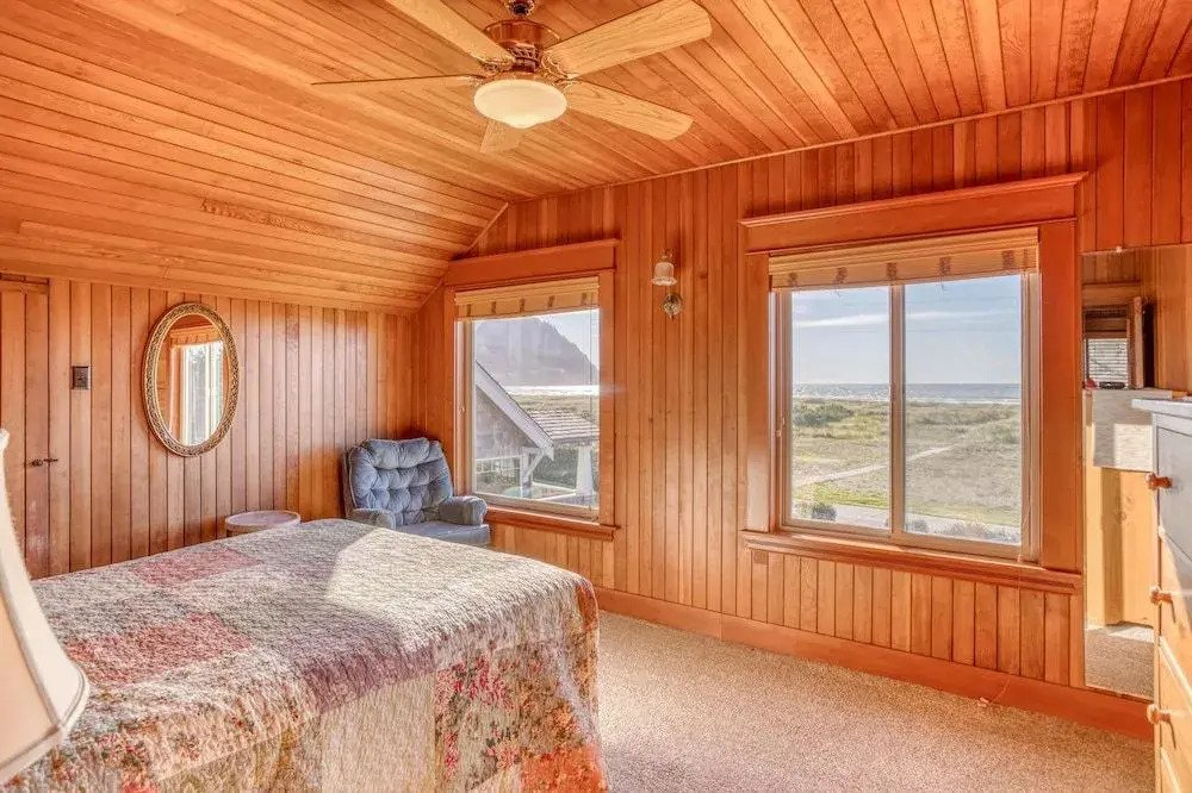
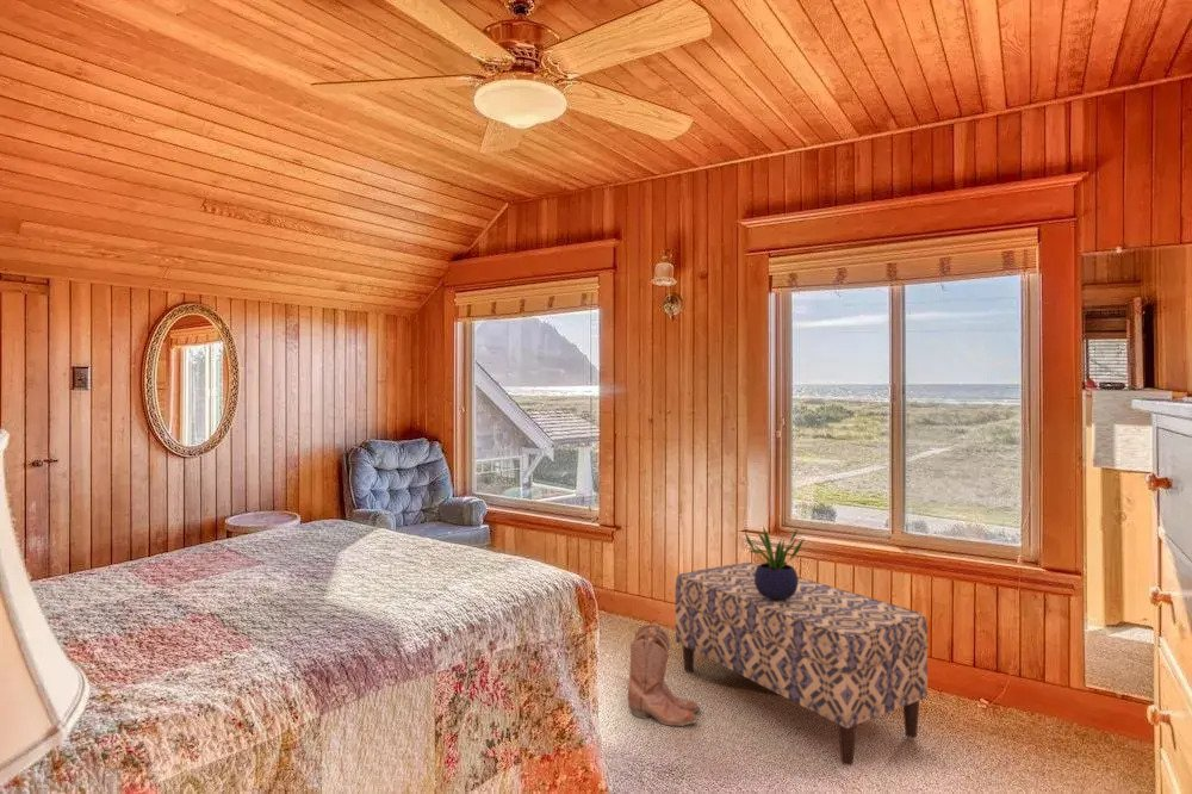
+ bench (788, 646)
+ potted plant (777, 563)
+ boots (664, 670)
